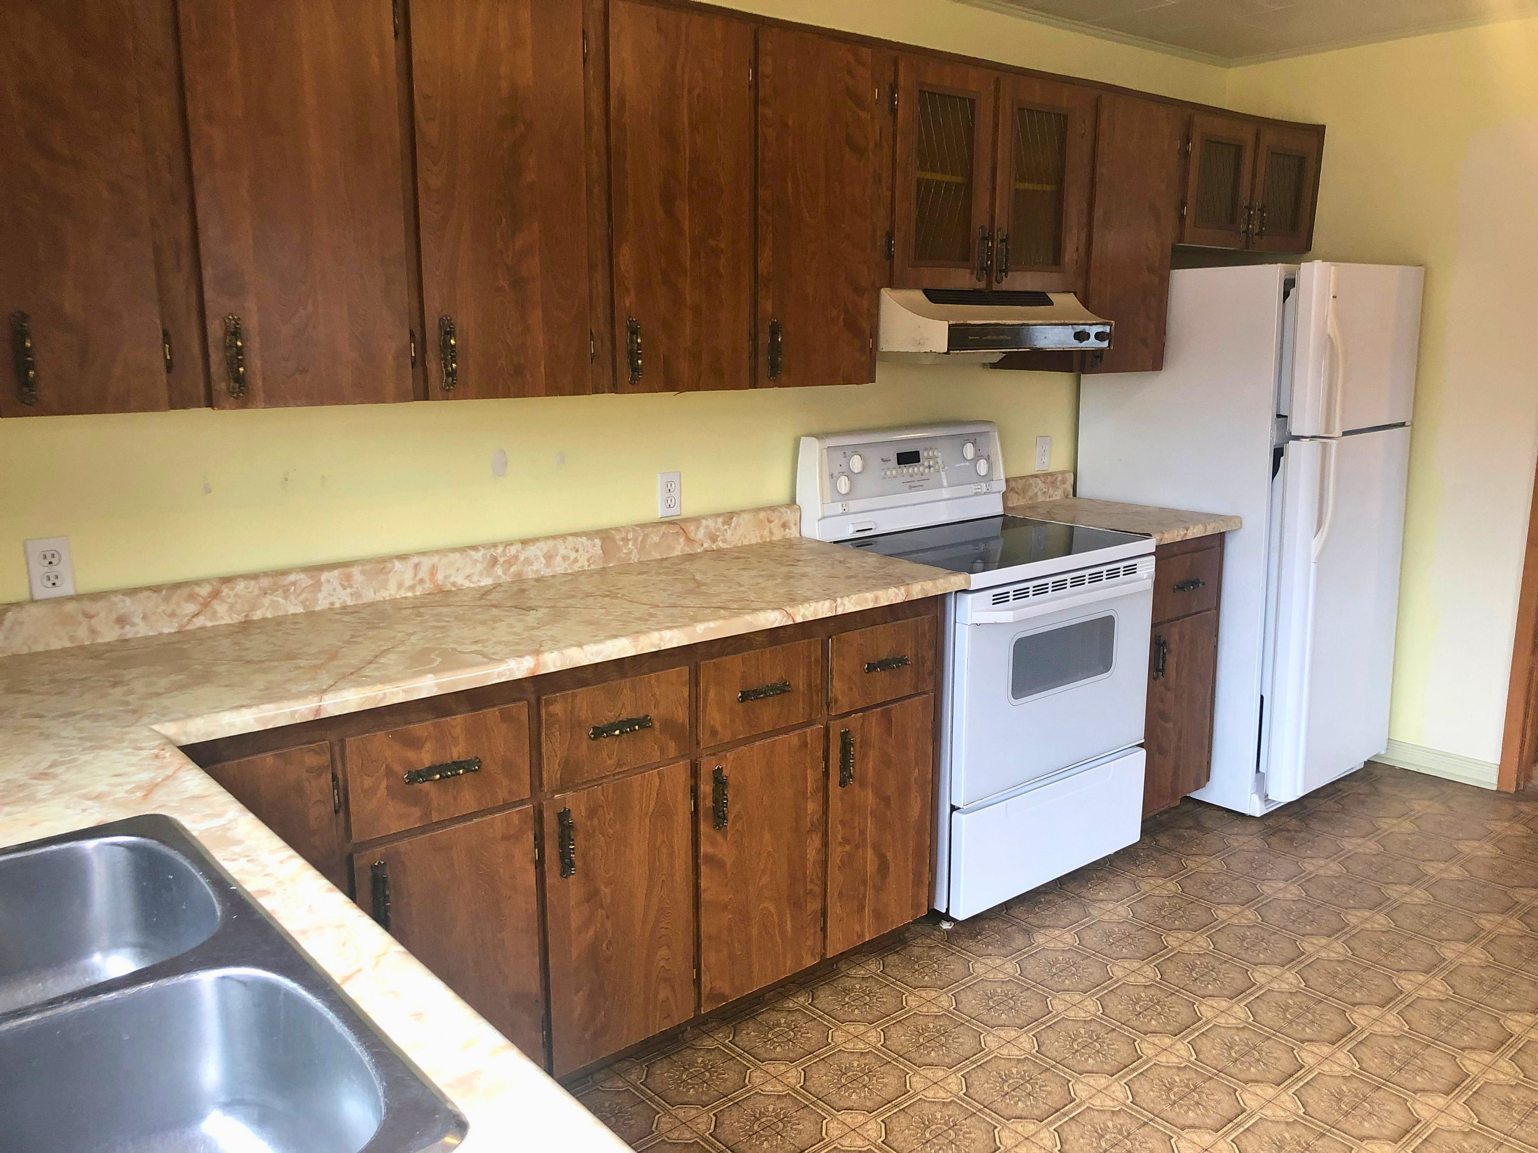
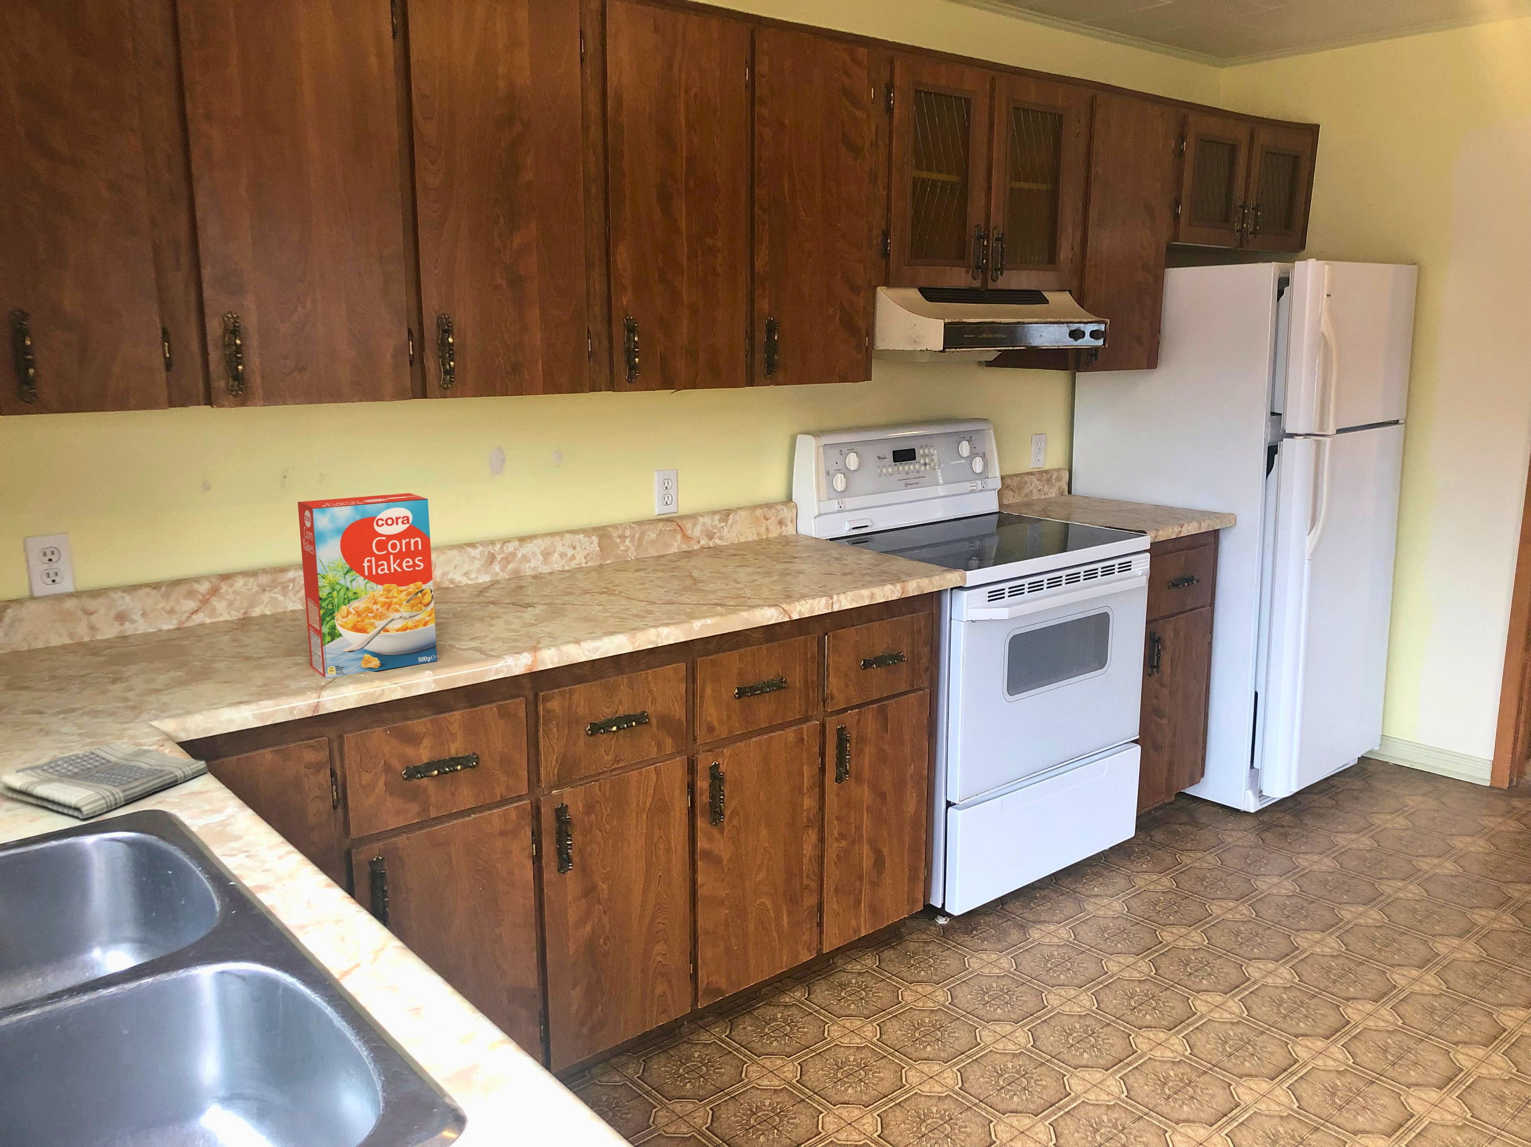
+ cereal box (369, 583)
+ dish towel (101, 774)
